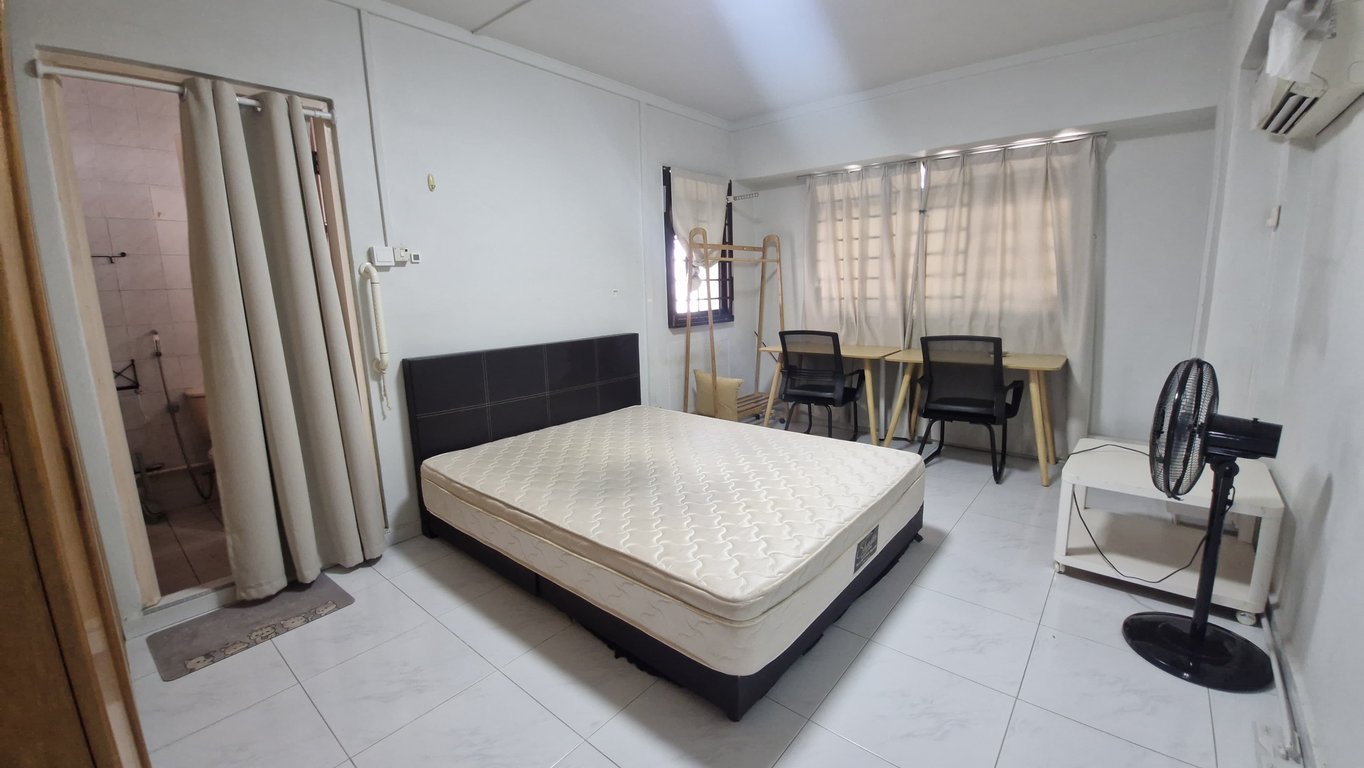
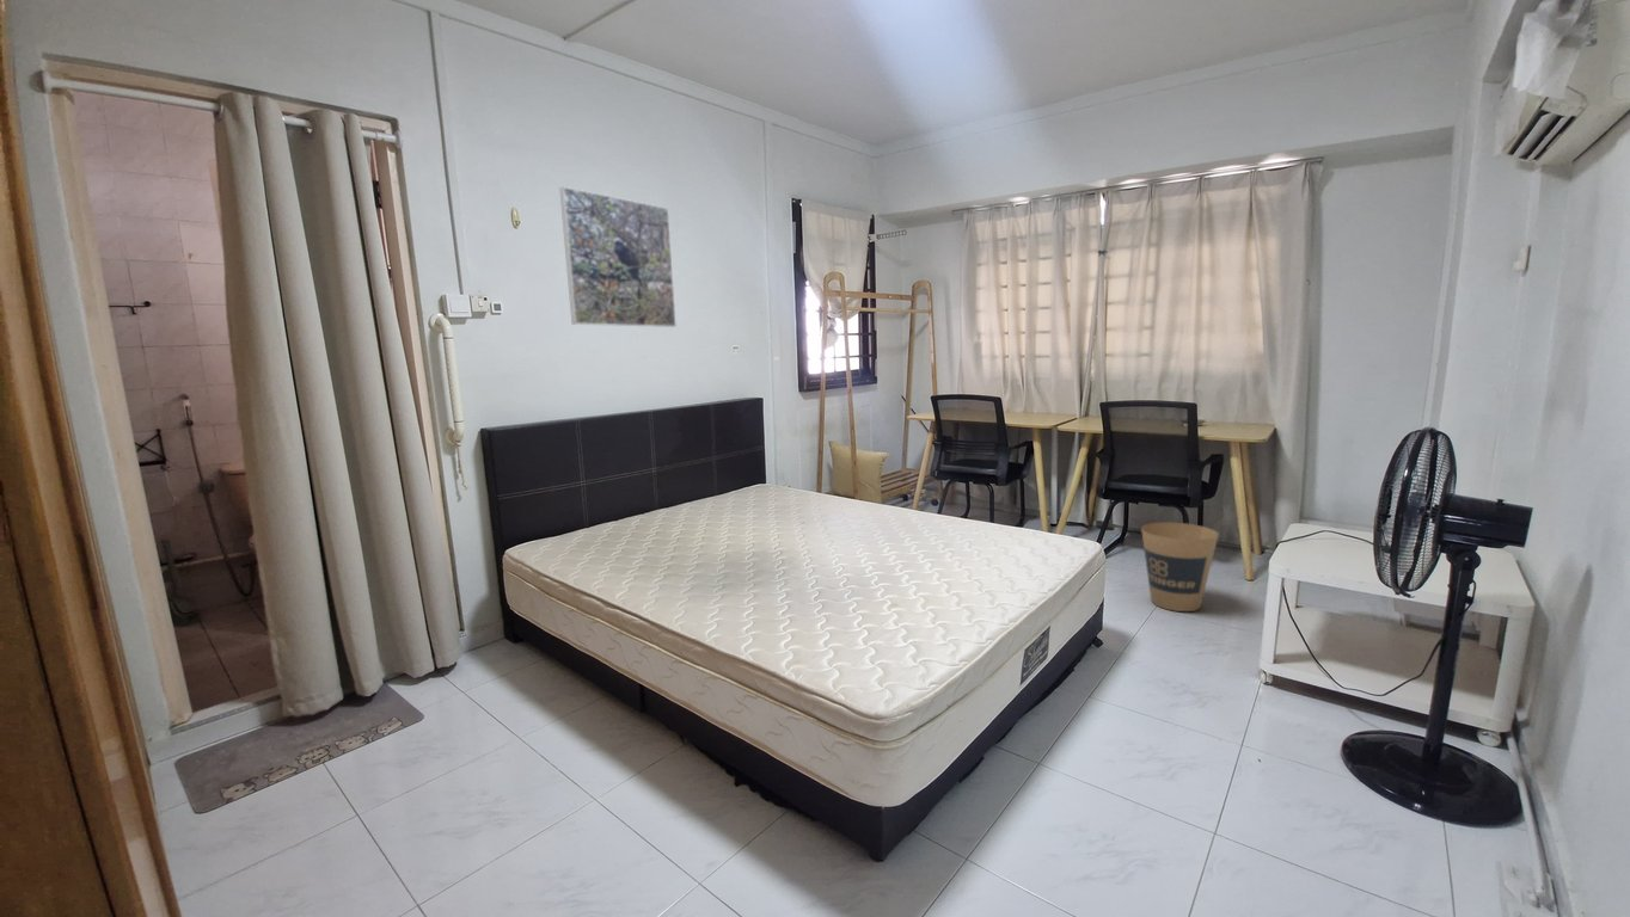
+ trash can (1177, 567)
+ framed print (623, 263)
